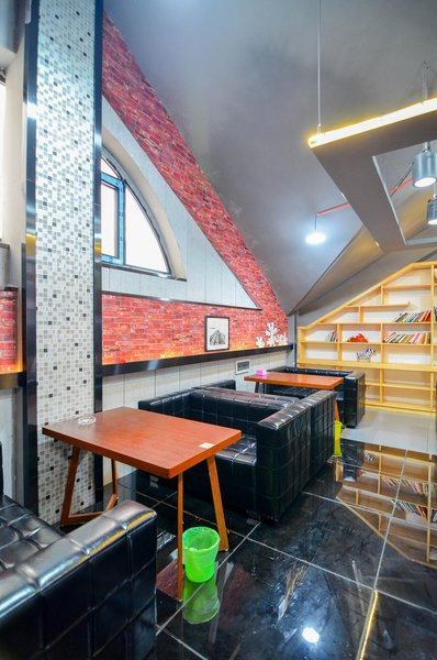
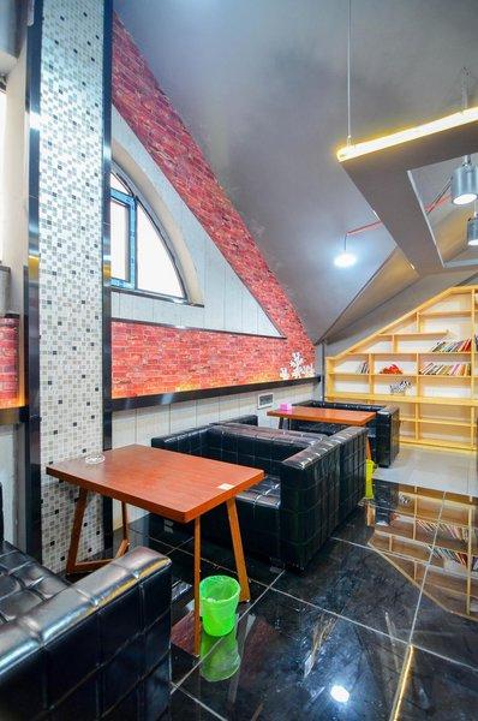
- wall art (217, 333)
